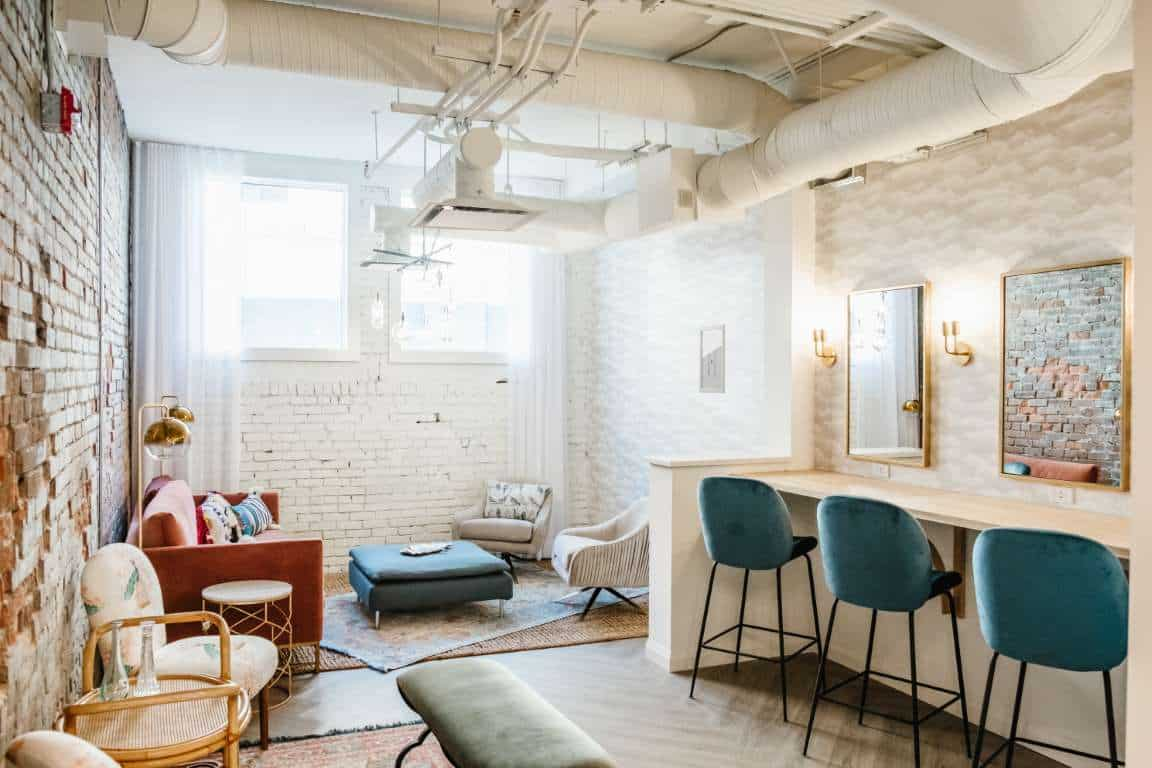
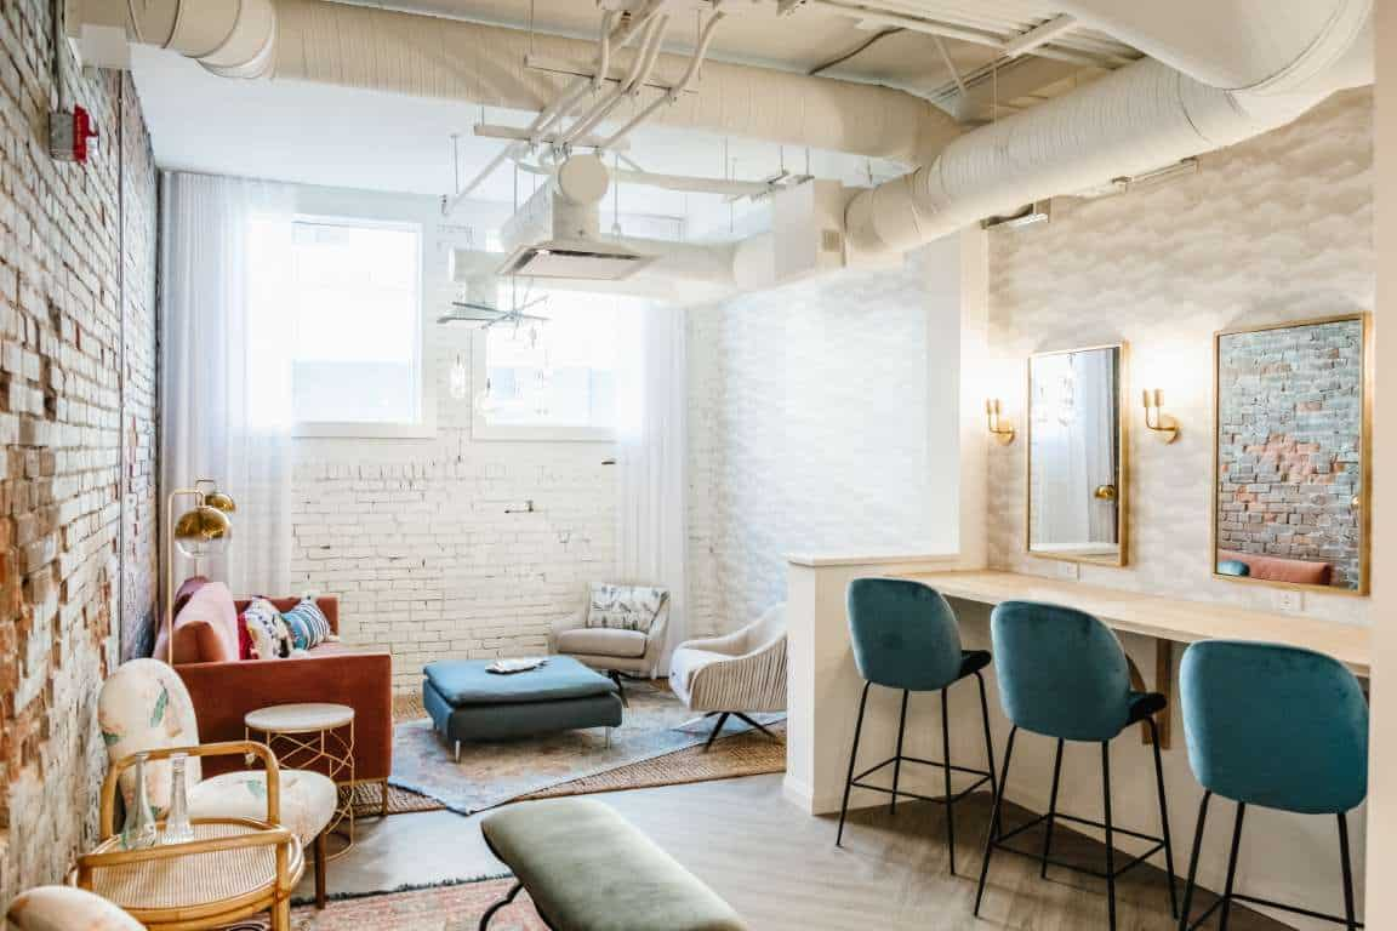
- wall art (711, 359)
